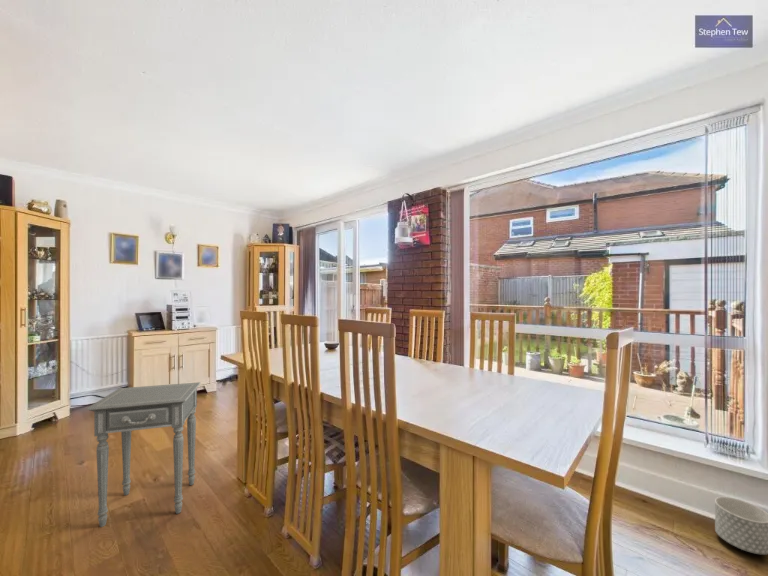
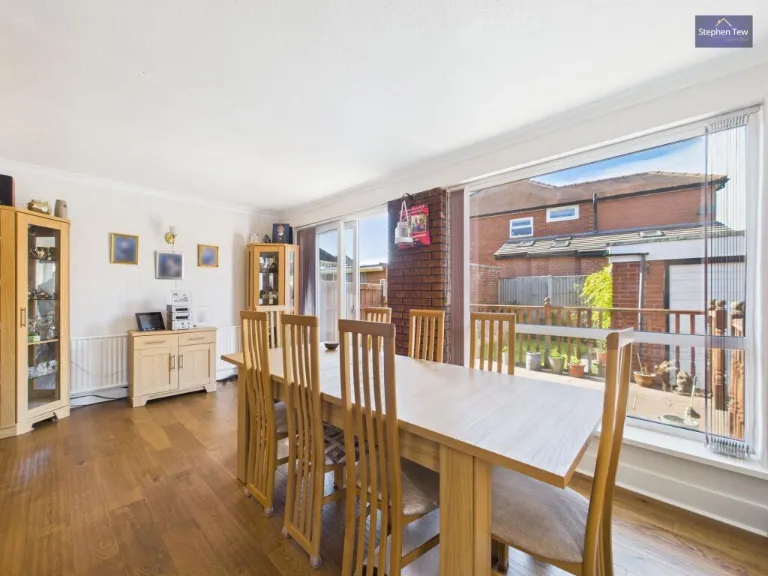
- side table (130, 449)
- planter (742, 527)
